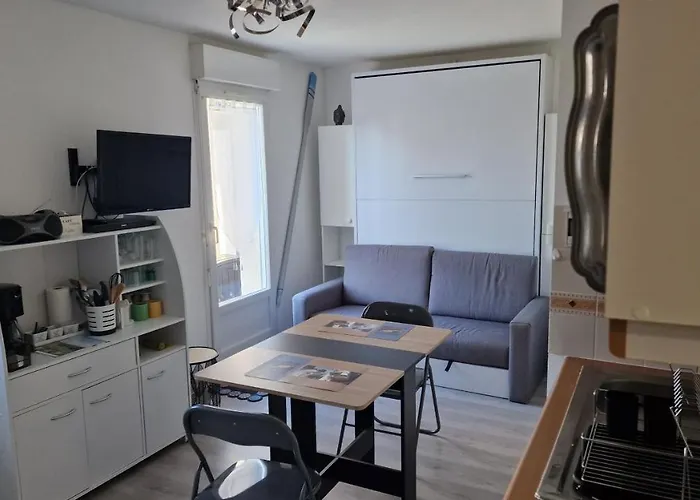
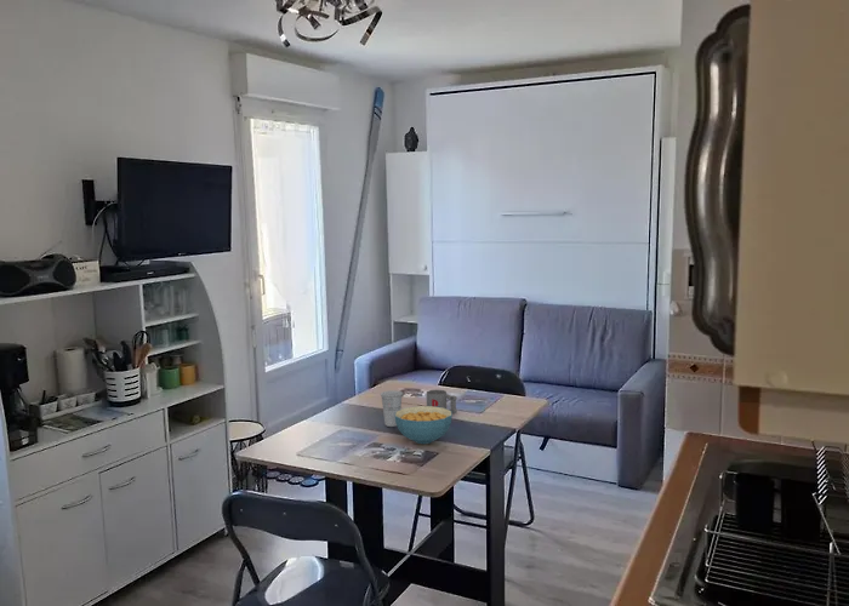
+ cereal bowl (423, 427)
+ mug (441, 402)
+ cup (392, 408)
